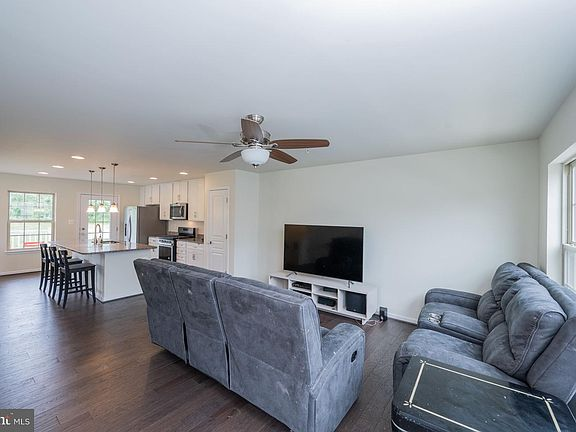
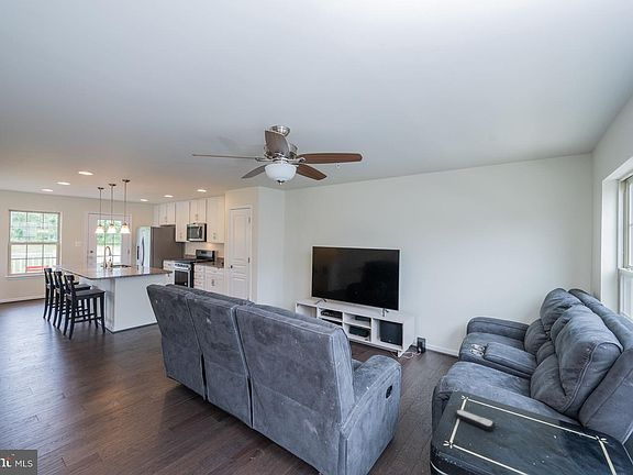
+ remote control (474, 419)
